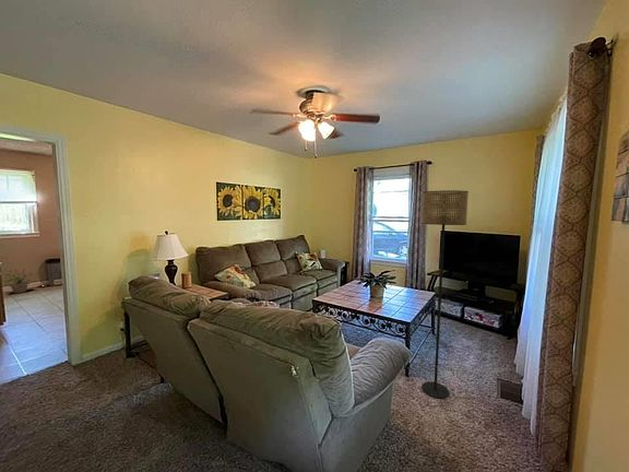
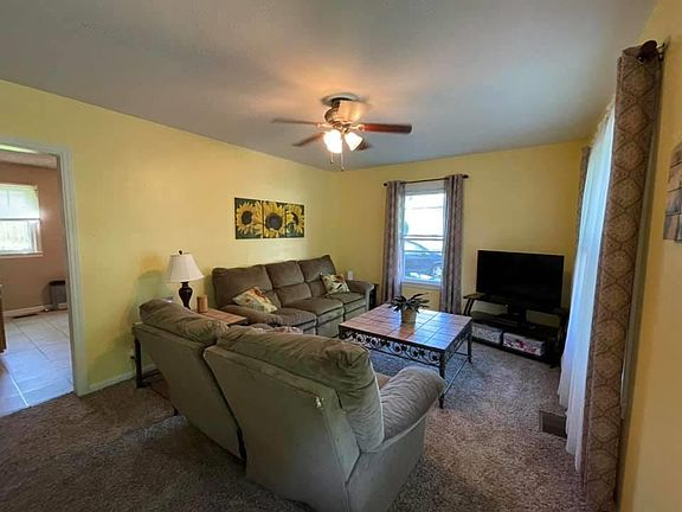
- floor lamp (439, 294)
- potted plant (17, 280)
